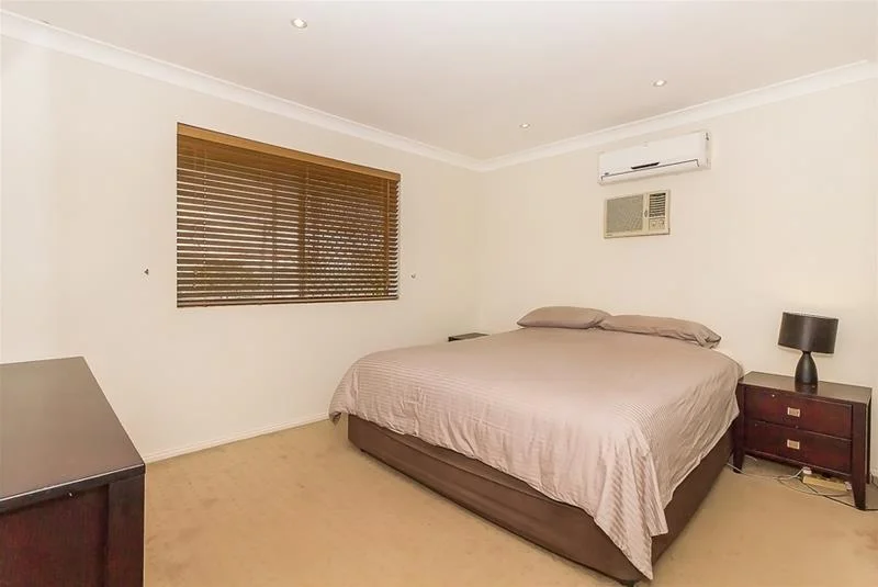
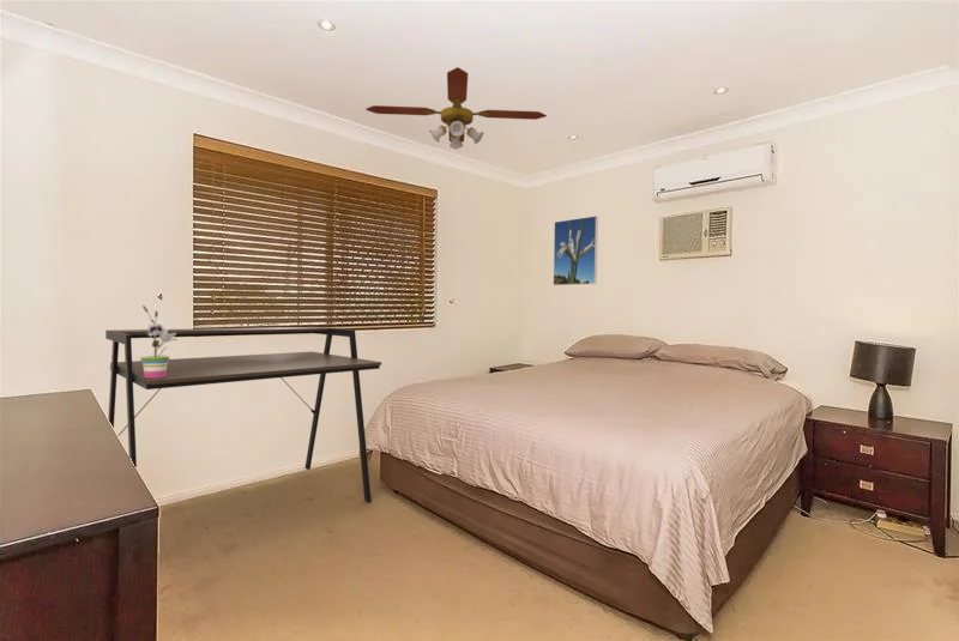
+ potted plant (162, 340)
+ desk (248, 380)
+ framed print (574, 252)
+ ceiling fan (457, 117)
